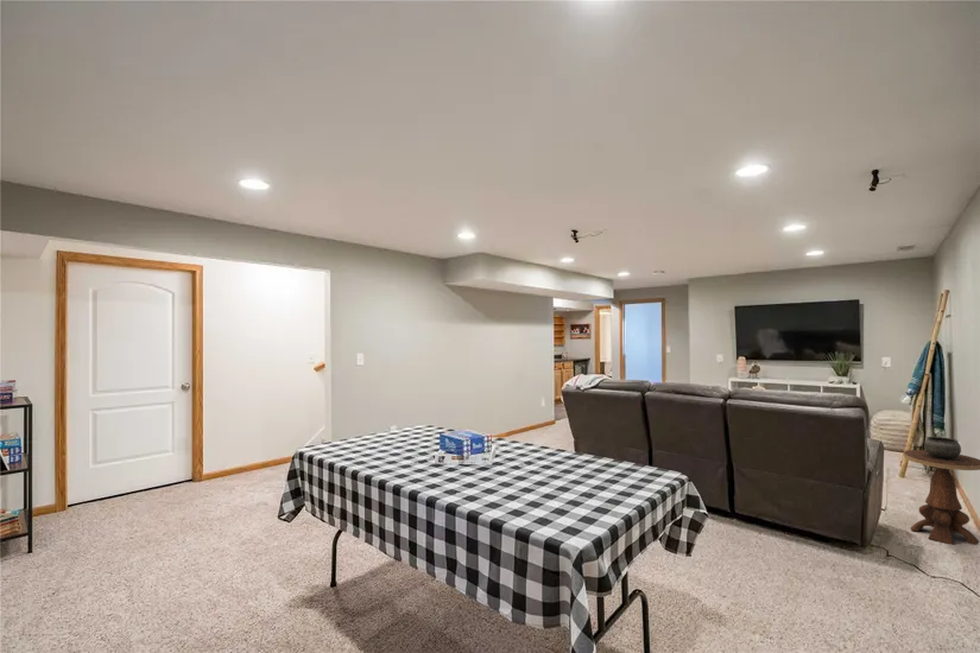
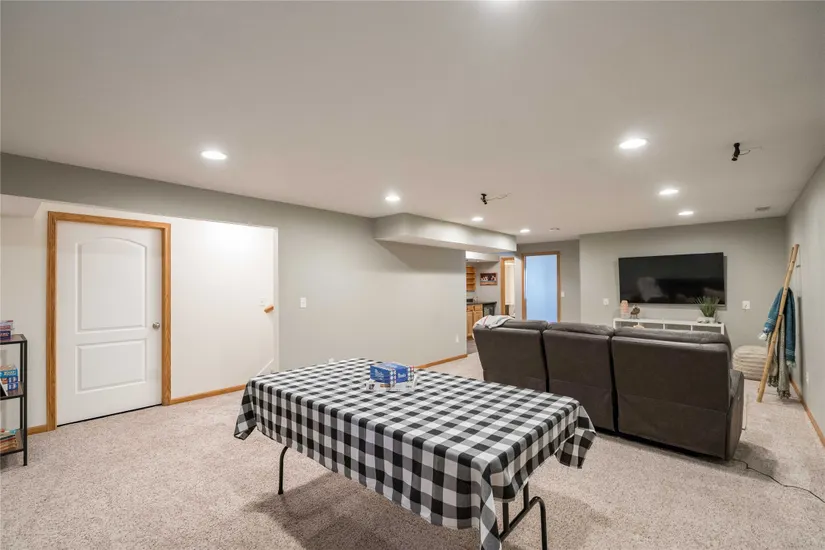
- side table (942, 487)
